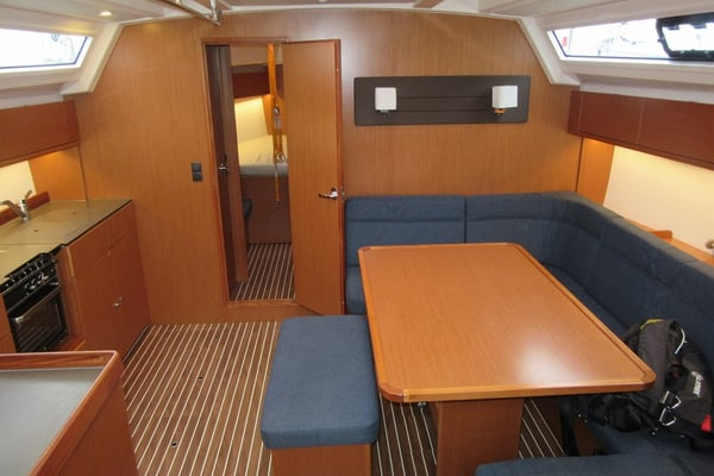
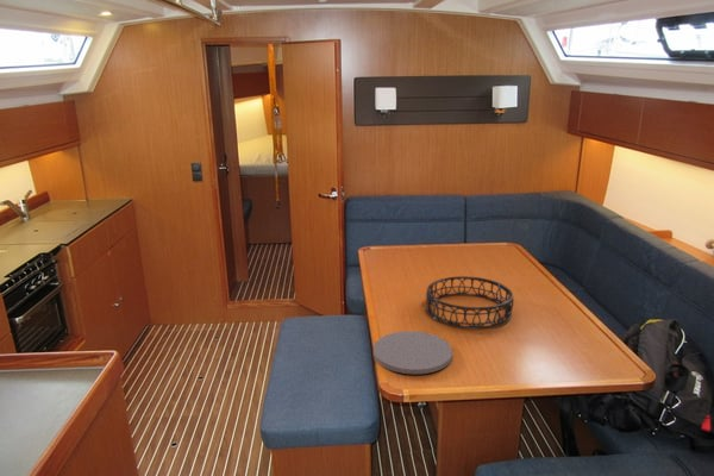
+ plate (412, 351)
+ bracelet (470, 295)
